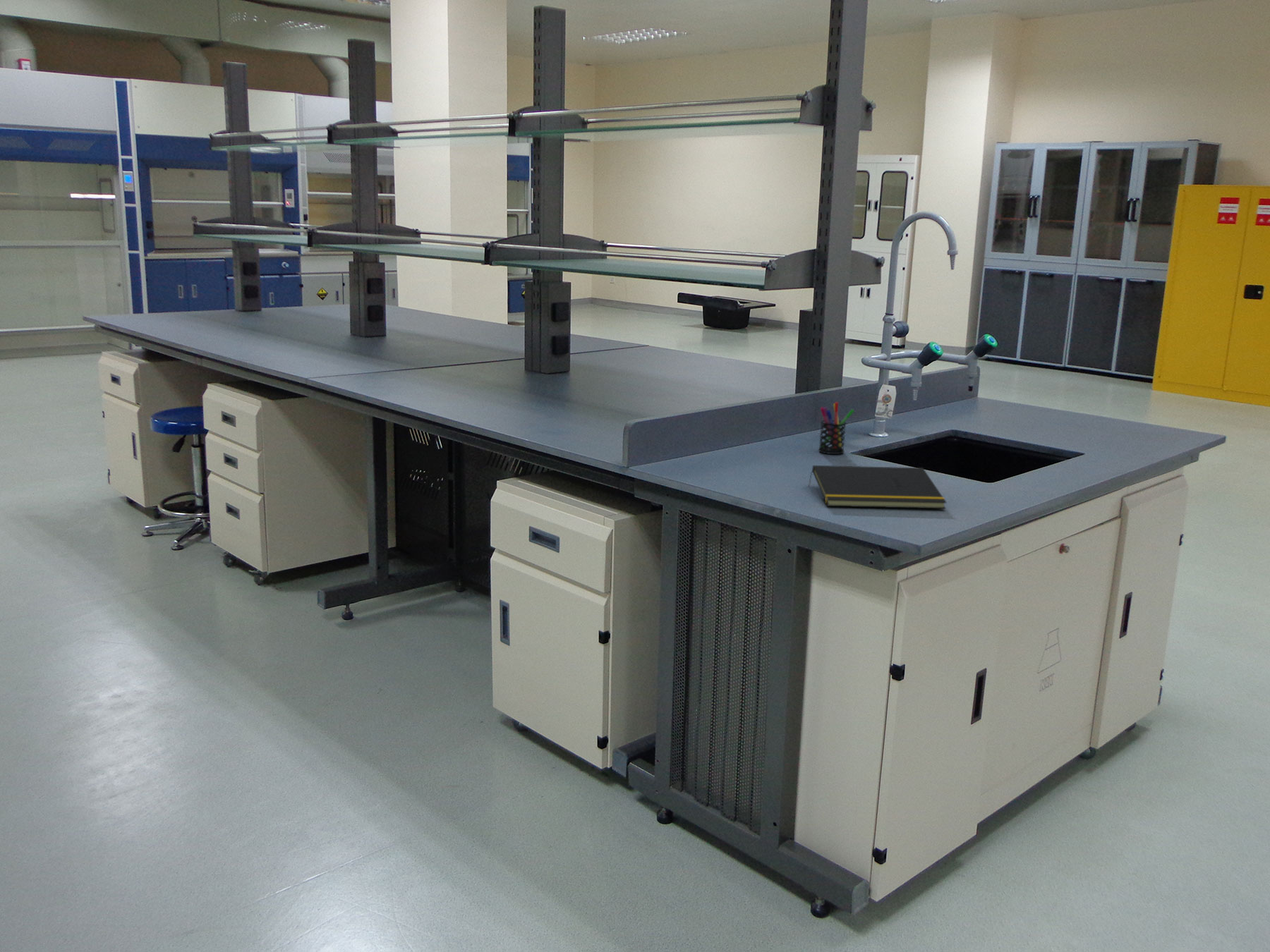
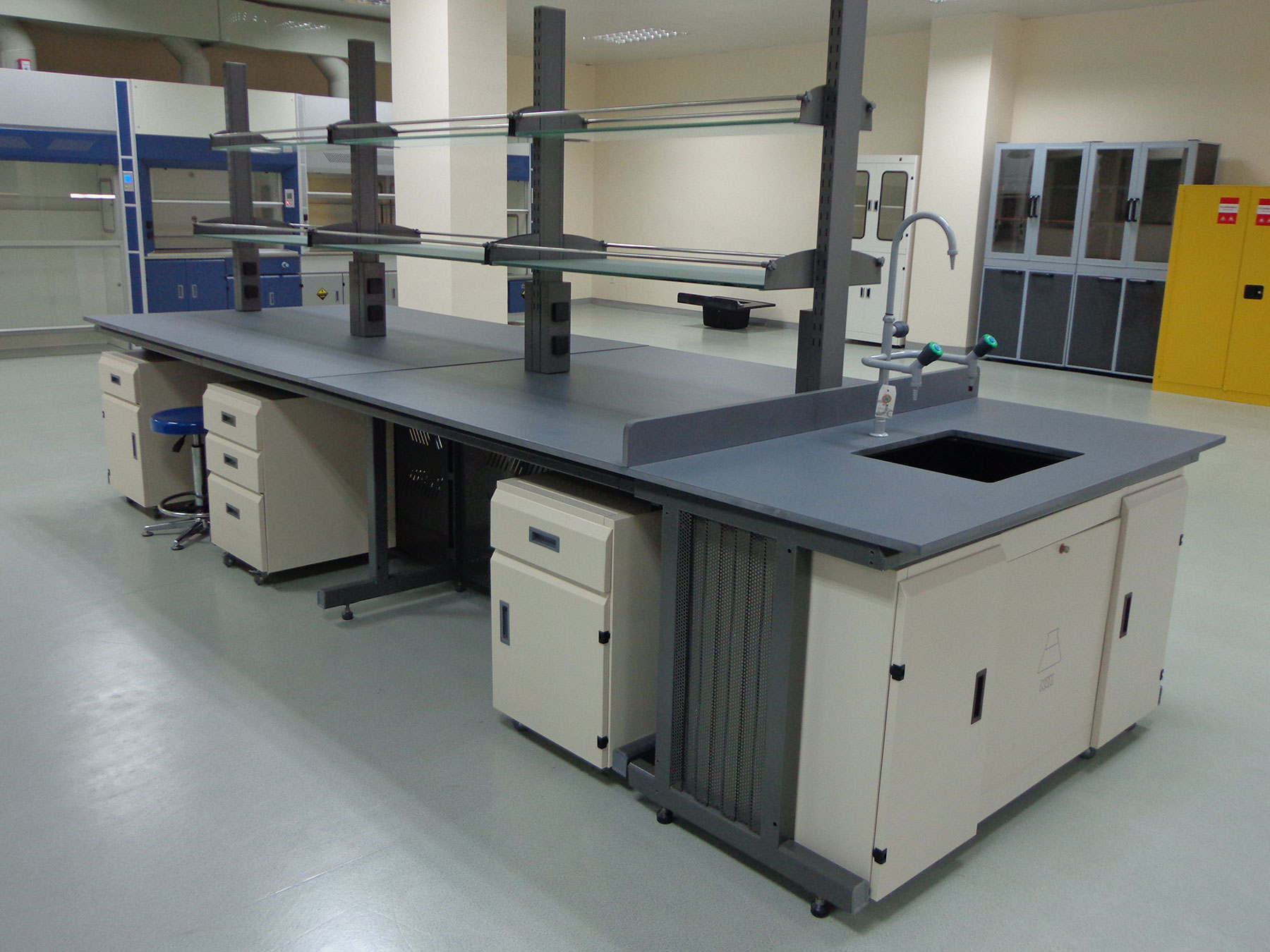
- pen holder (836, 426)
- notepad (877, 486)
